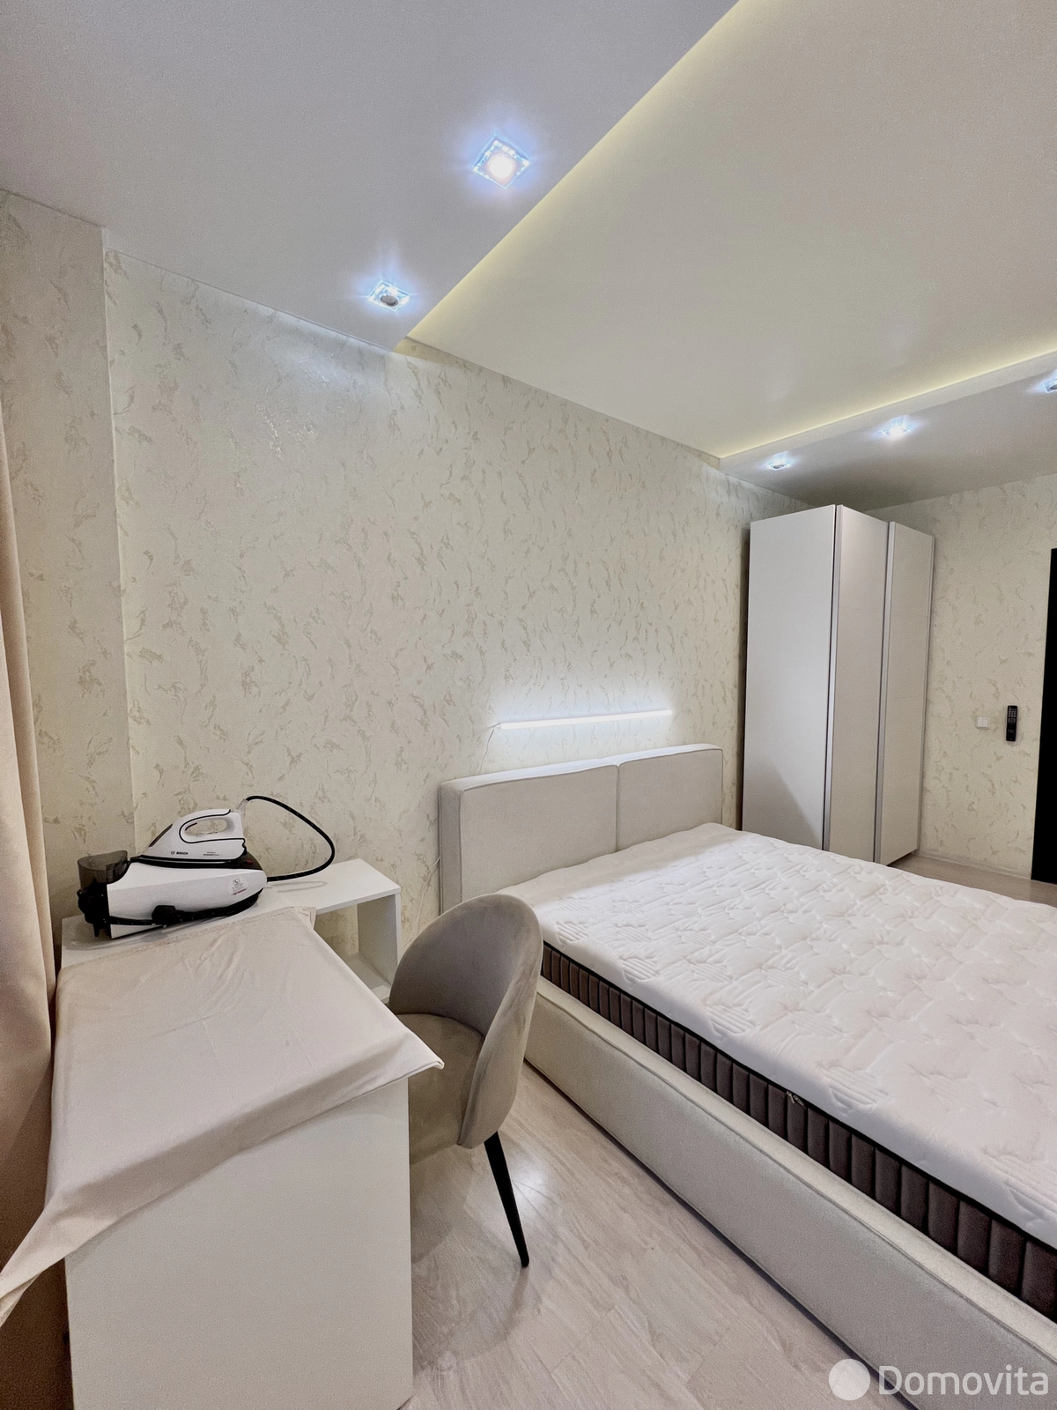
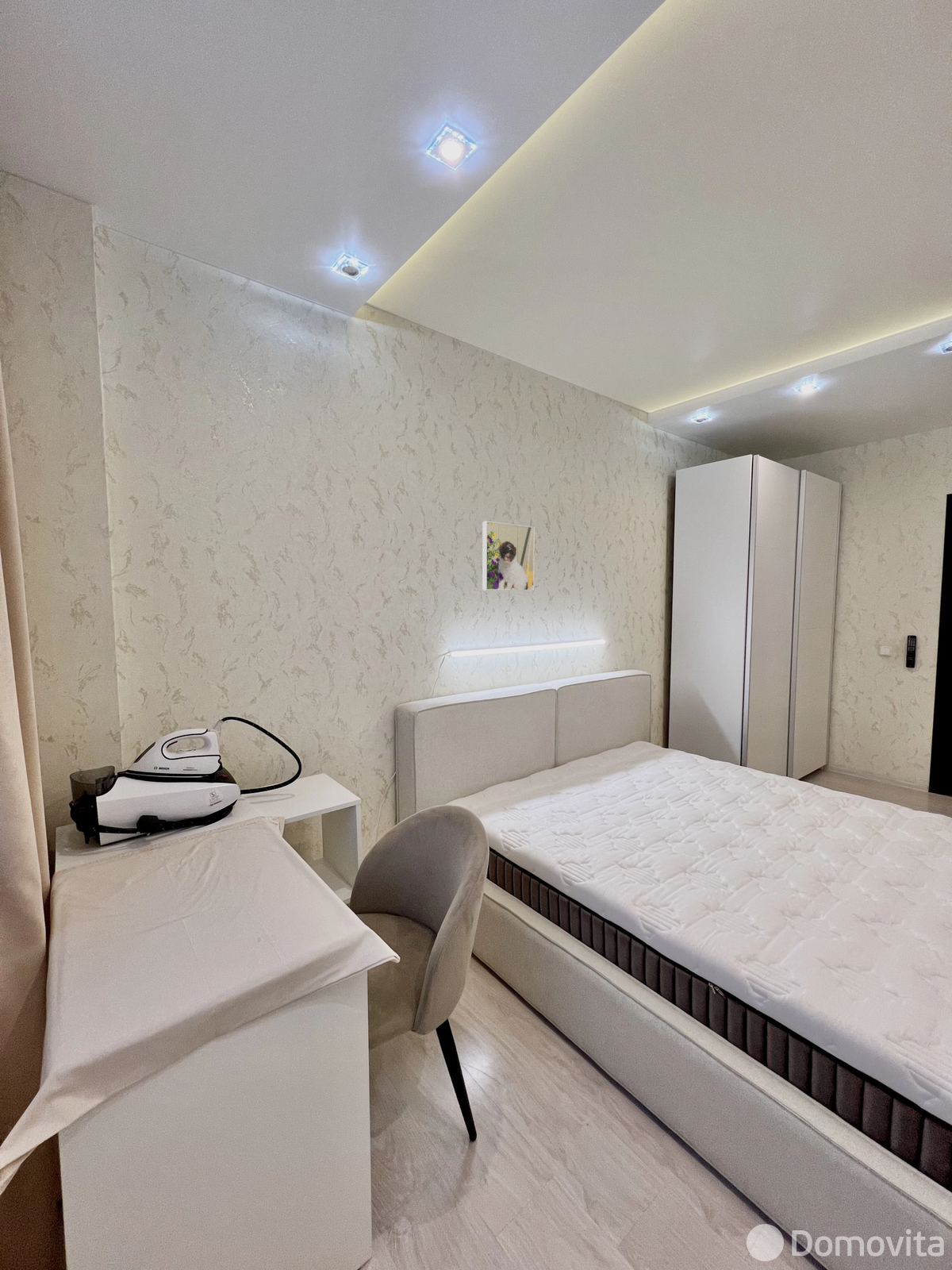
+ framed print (509, 557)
